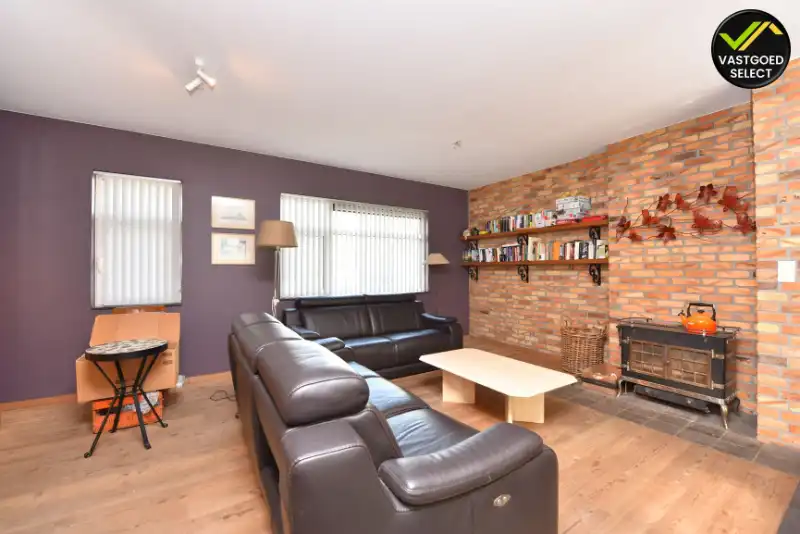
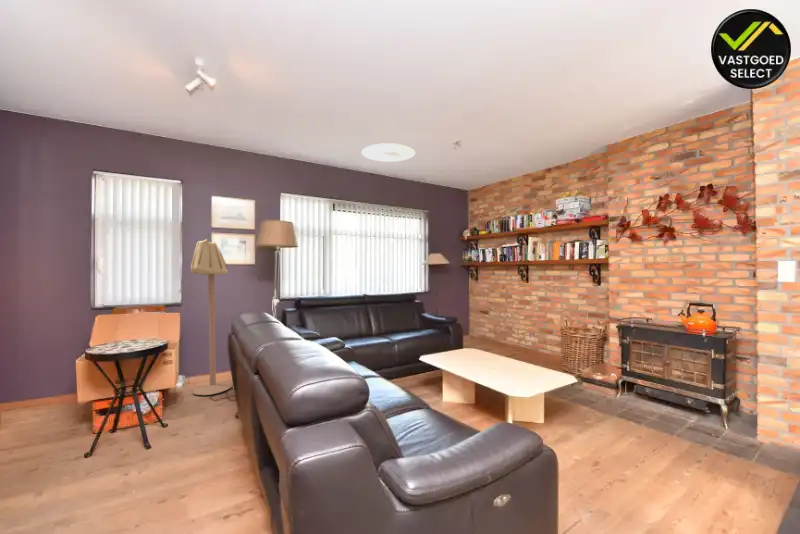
+ ceiling light (388, 150)
+ floor lamp (210, 313)
